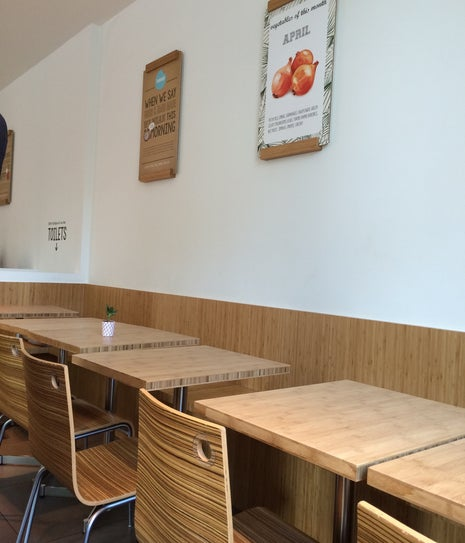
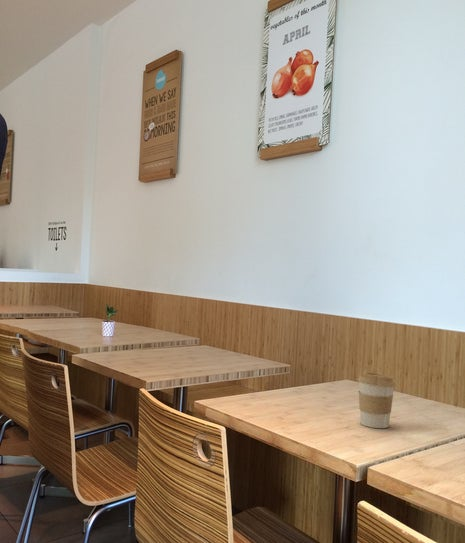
+ coffee cup (375, 398)
